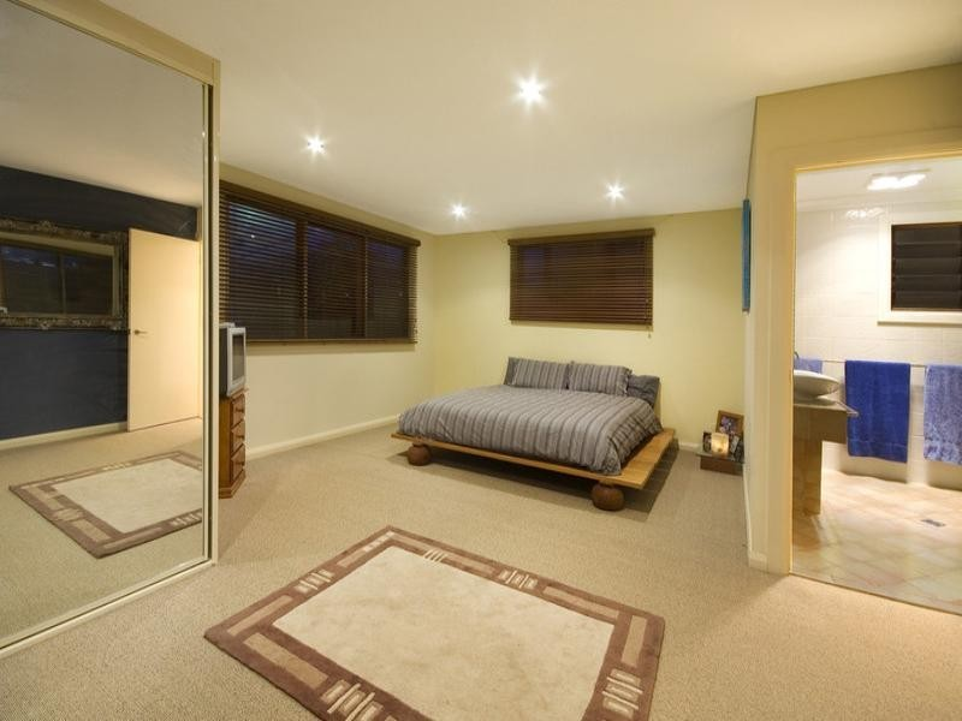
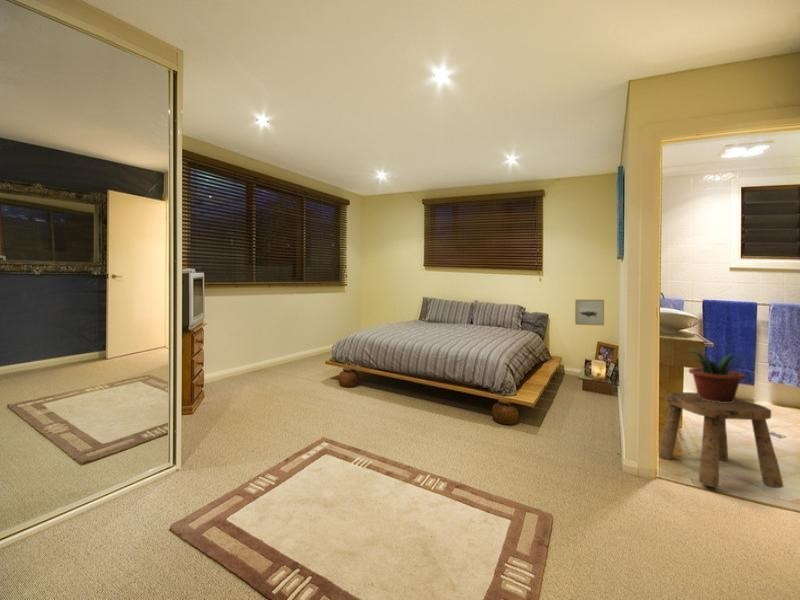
+ potted plant (714, 375)
+ wall art (589, 312)
+ stool (714, 435)
